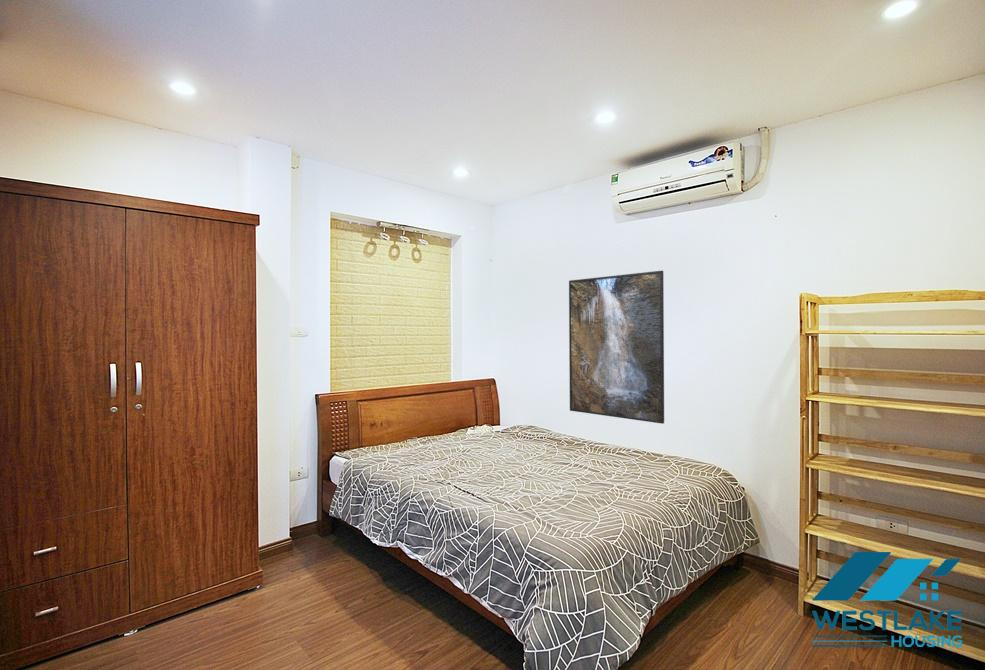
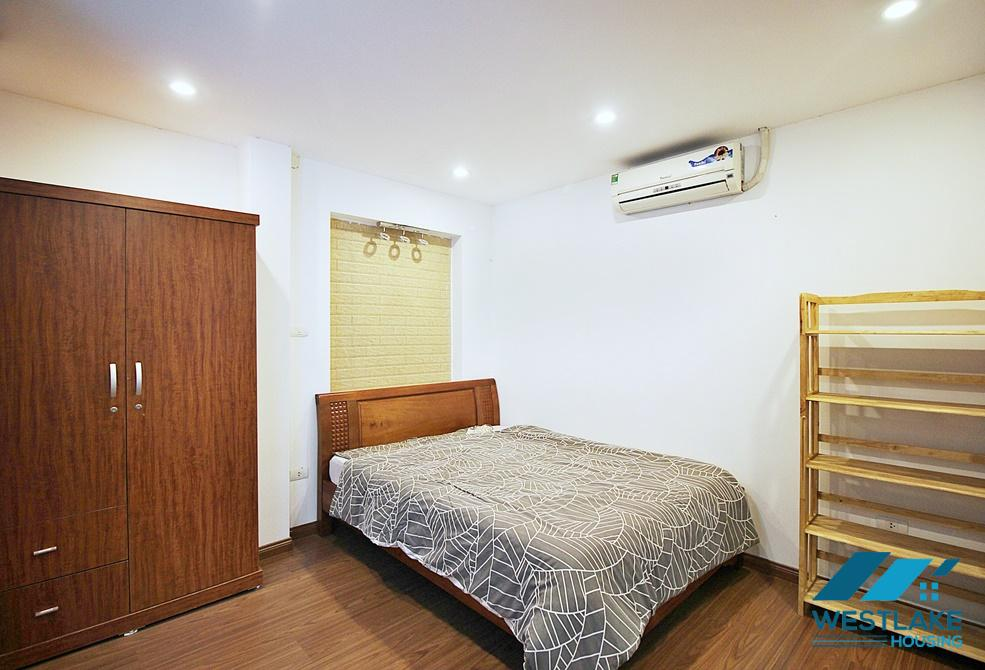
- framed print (612, 346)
